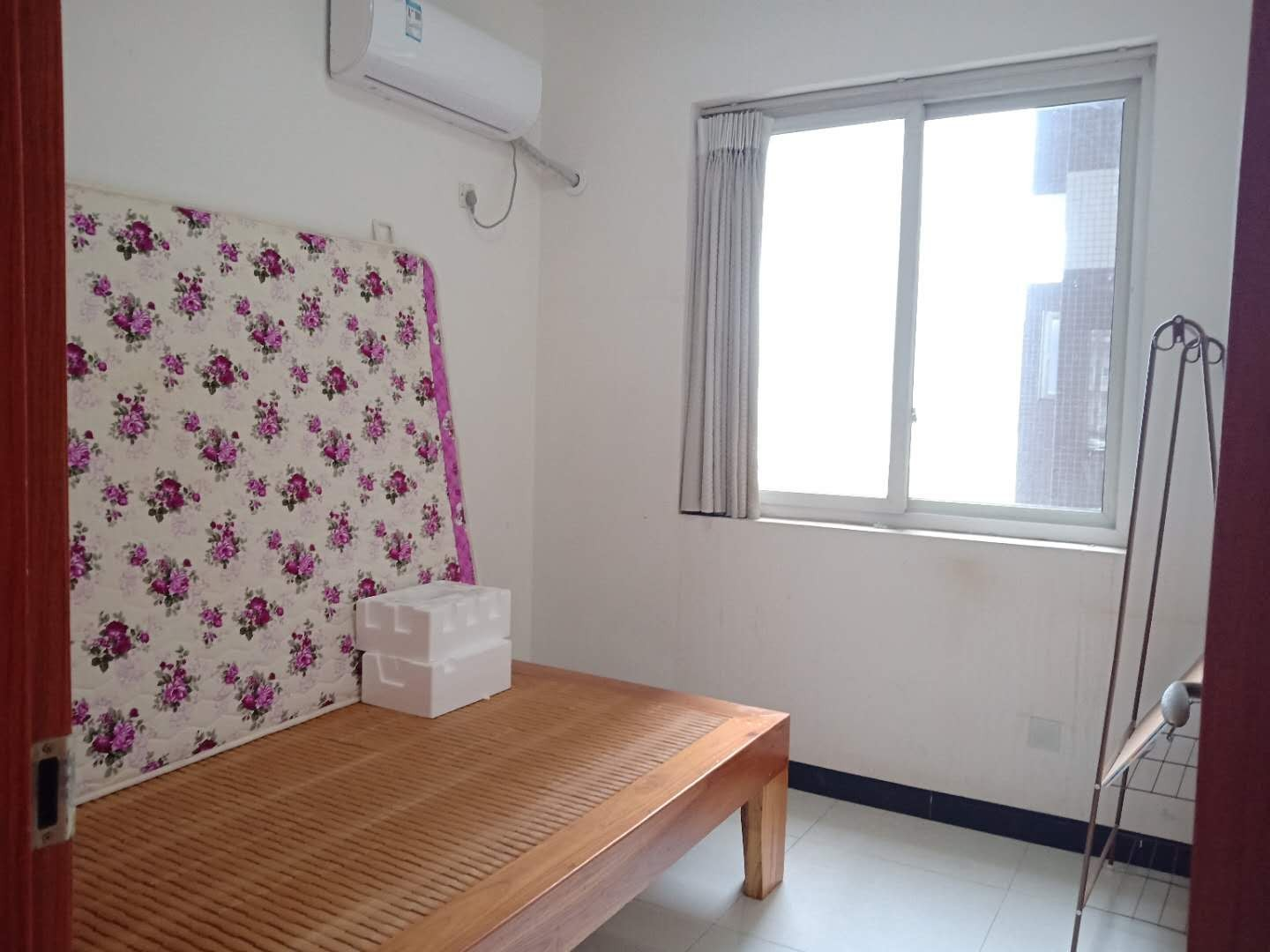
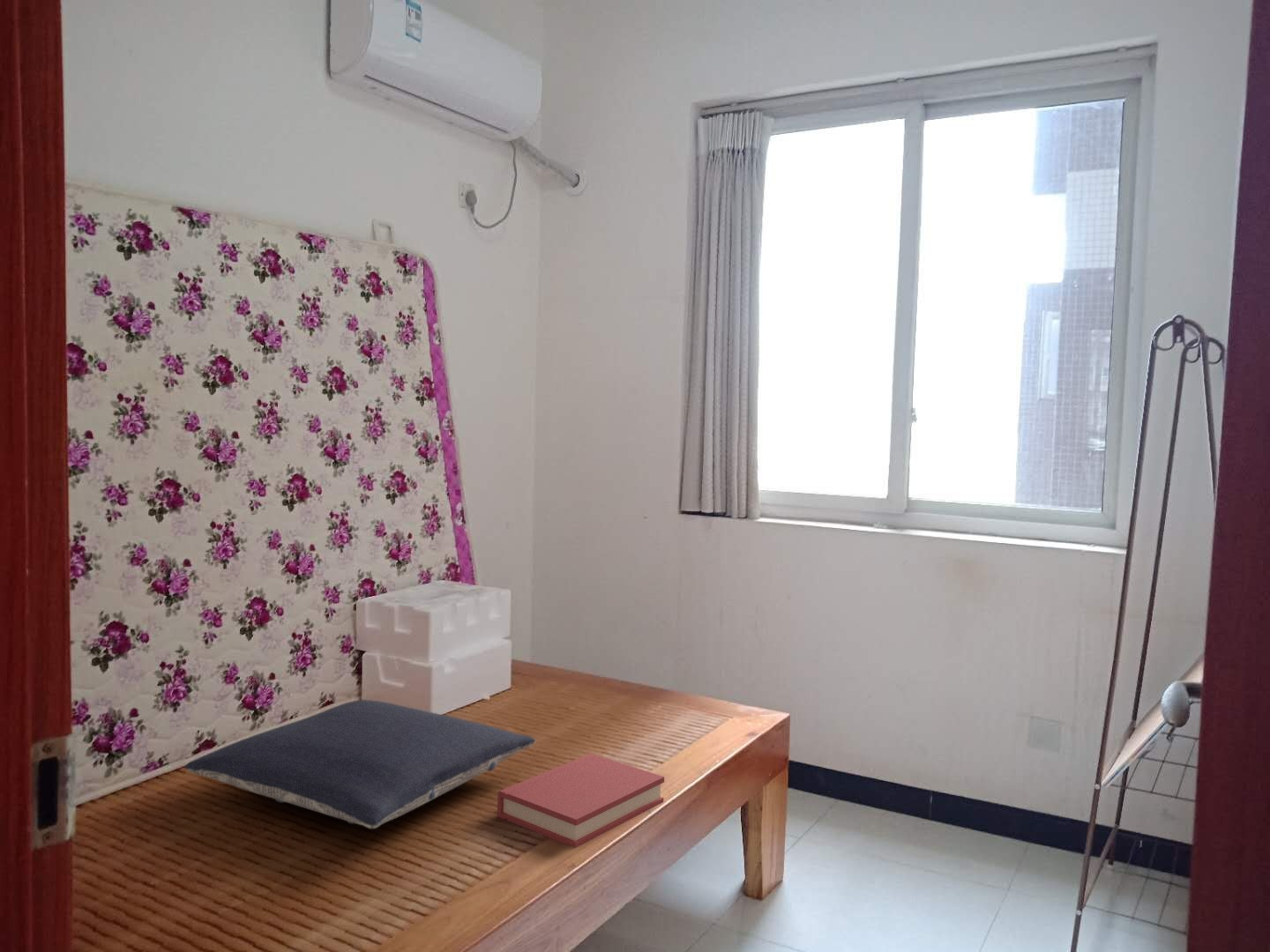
+ hardback book (582, 796)
+ pillow (368, 755)
